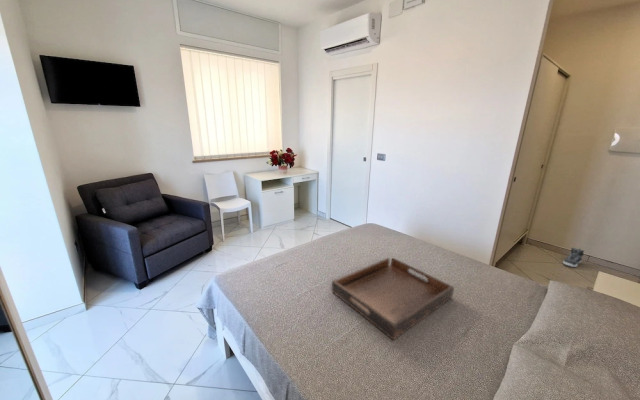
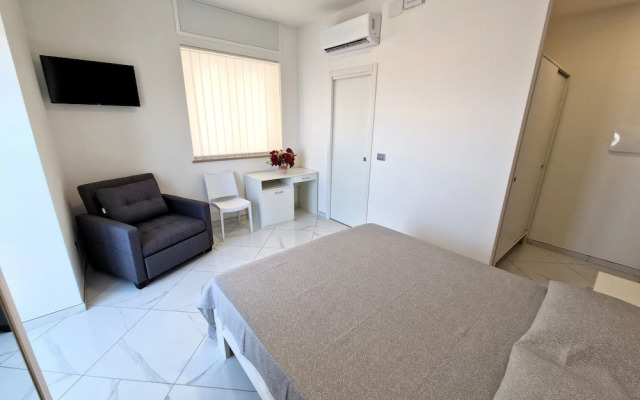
- sneaker (573, 256)
- serving tray (391, 289)
